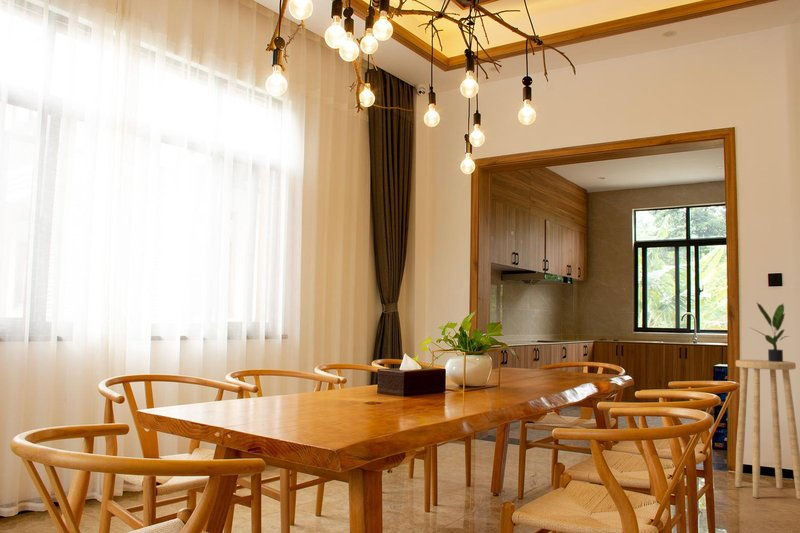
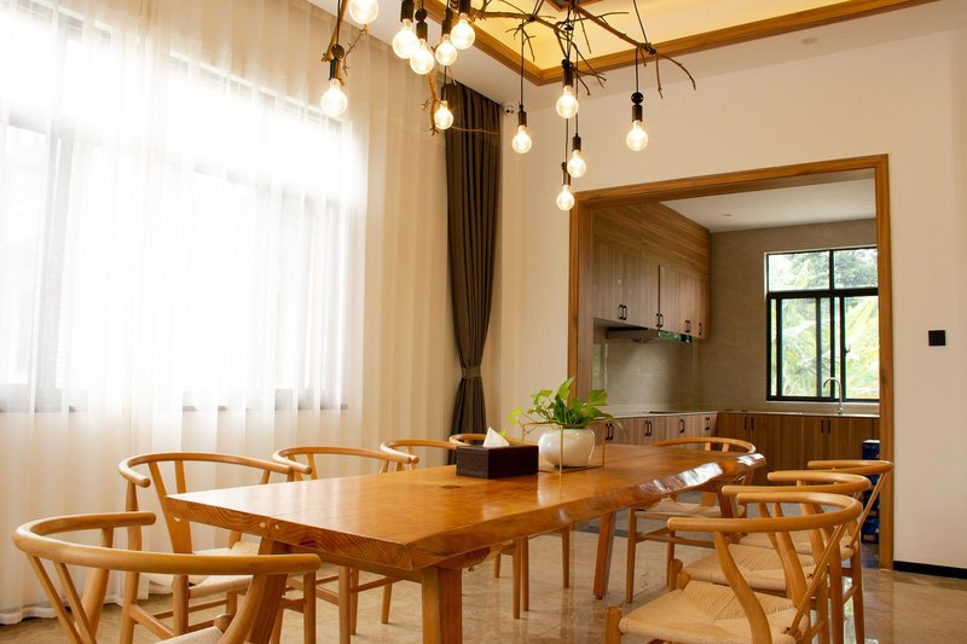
- stool (772, 426)
- potted plant (772, 329)
